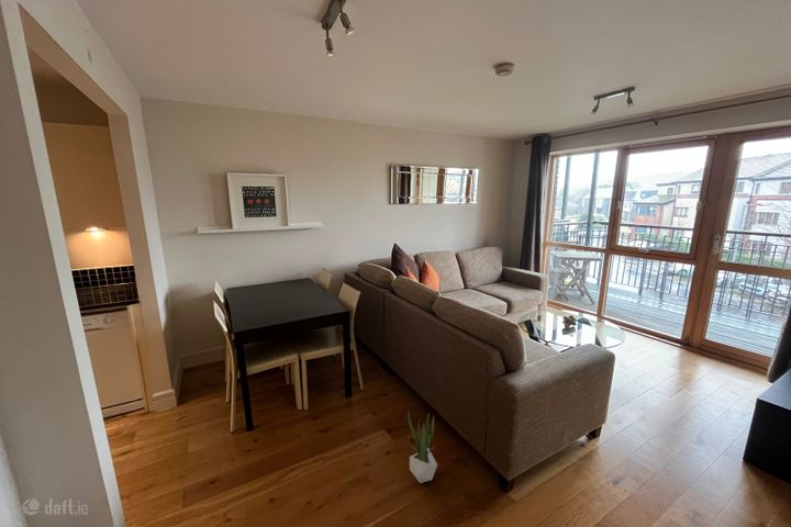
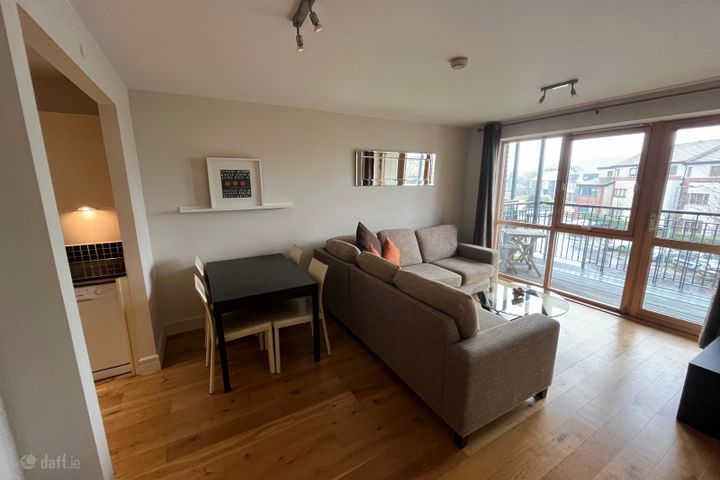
- potted plant (422, 447)
